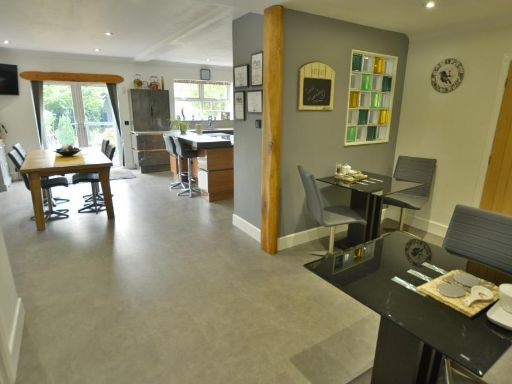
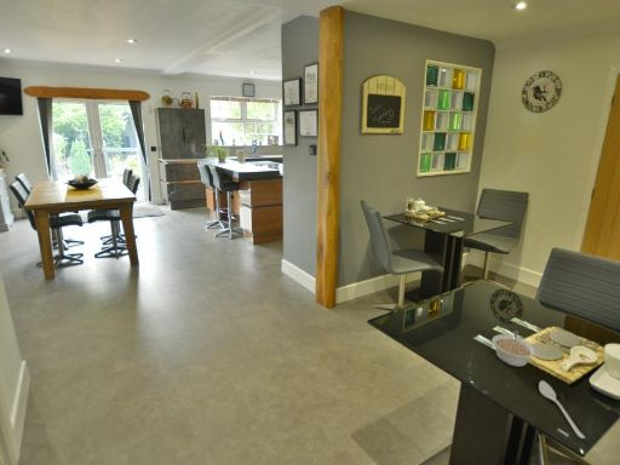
+ legume (511, 349)
+ spoon (561, 407)
